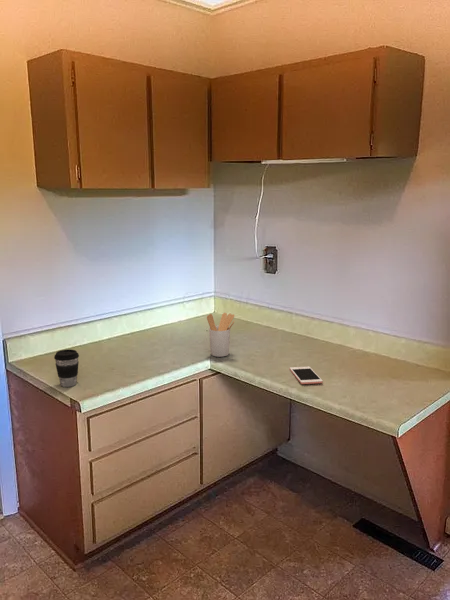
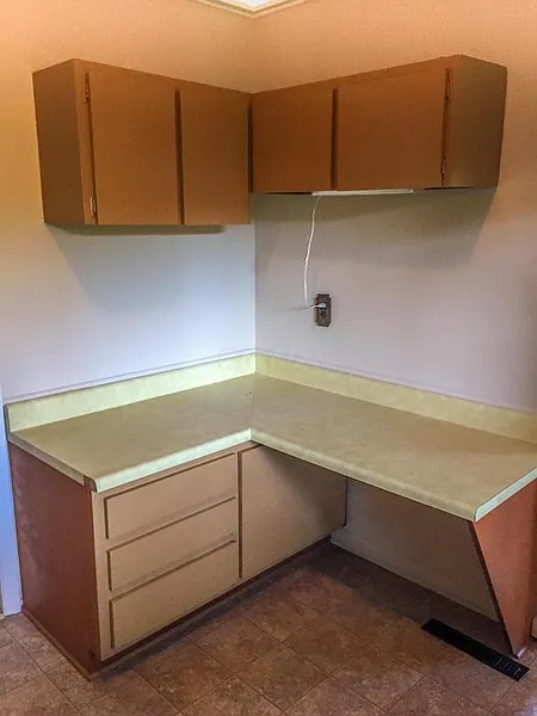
- utensil holder (222, 333)
- coffee cup (67, 368)
- cell phone (305, 374)
